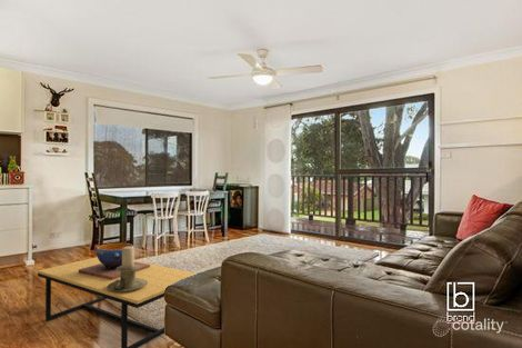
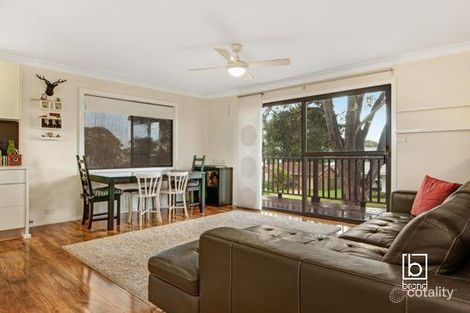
- decorative bowl (114, 257)
- coffee table (118, 296)
- candle holder (128, 266)
